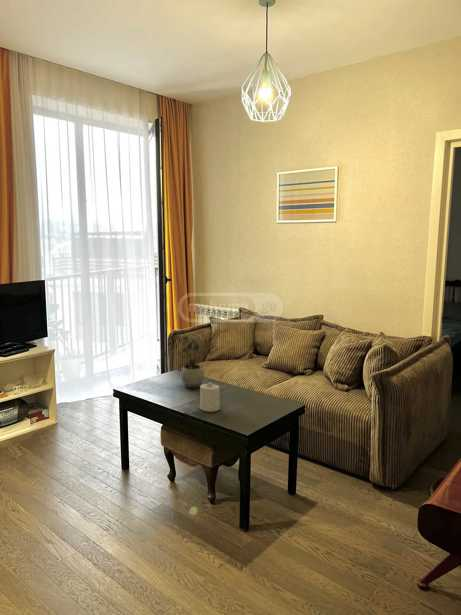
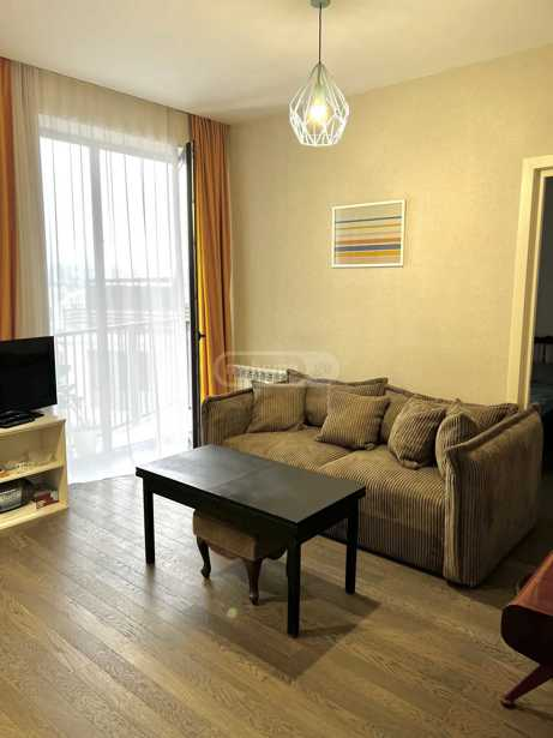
- candle (209, 395)
- potted plant (189, 360)
